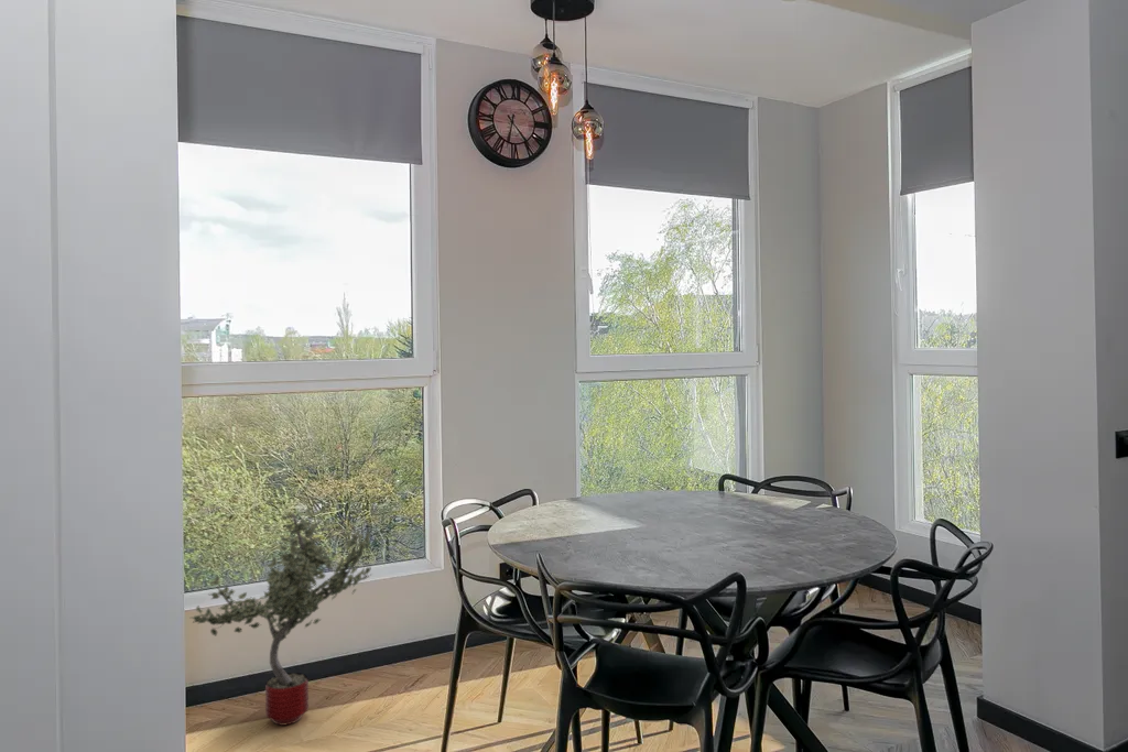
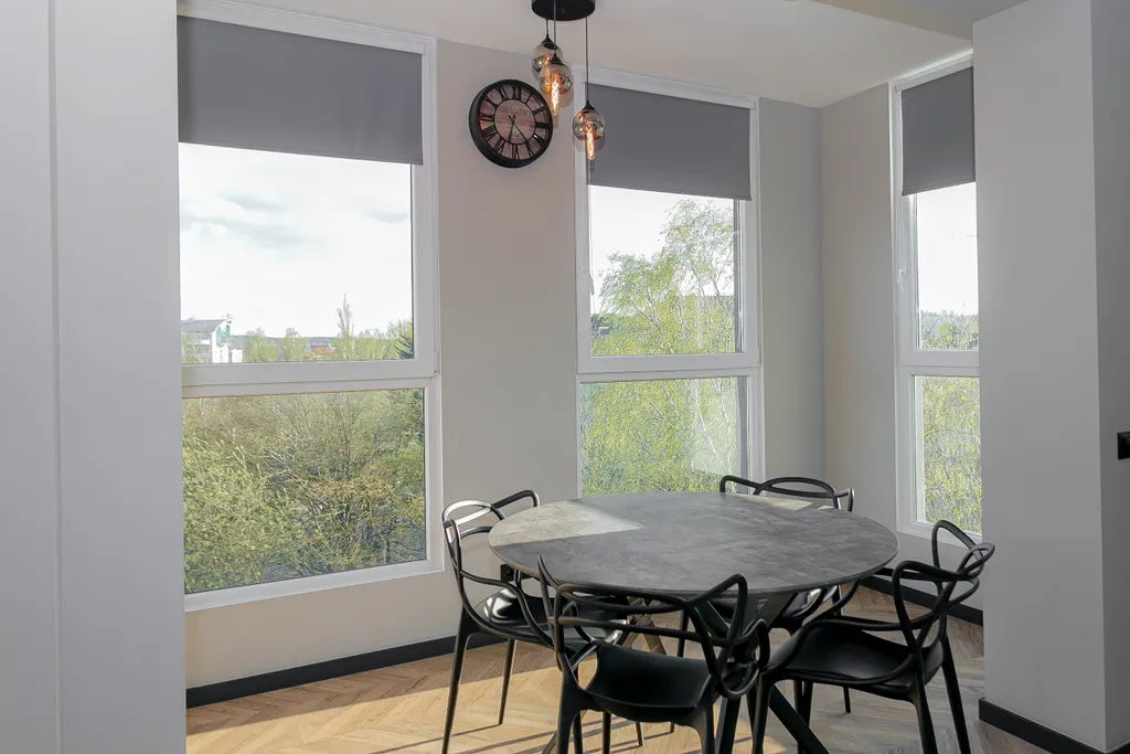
- potted tree (283, 612)
